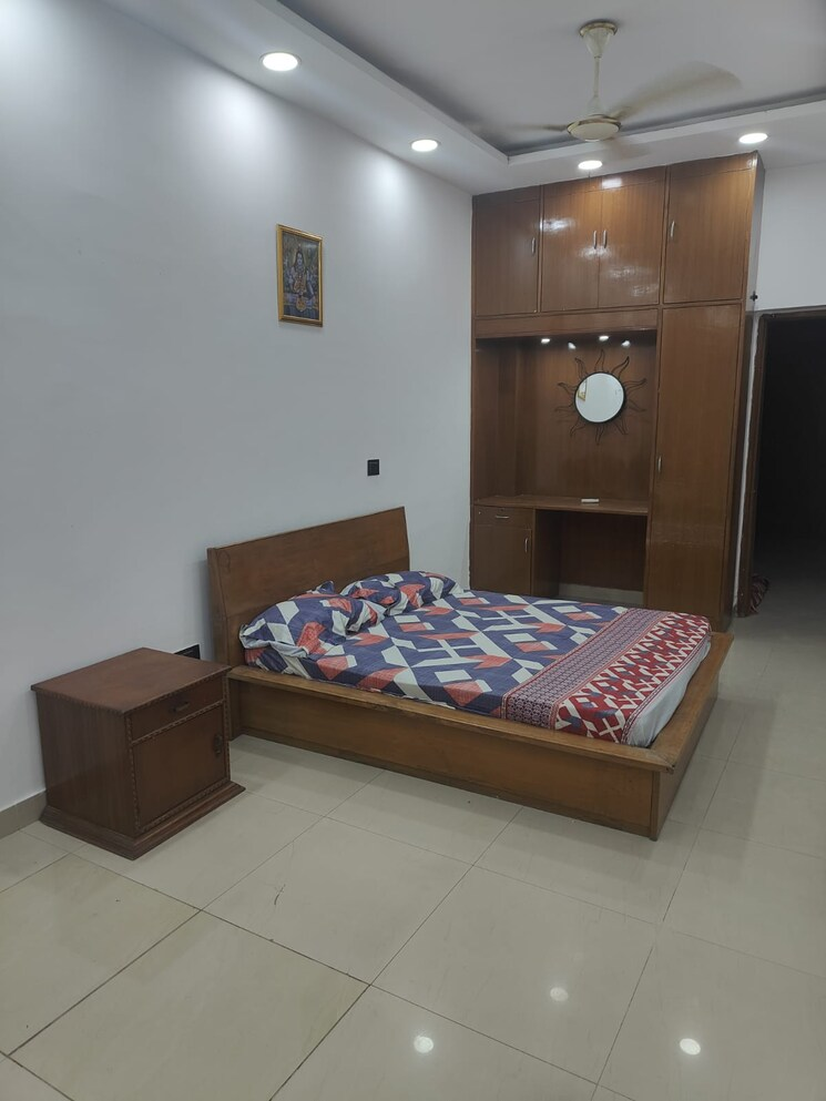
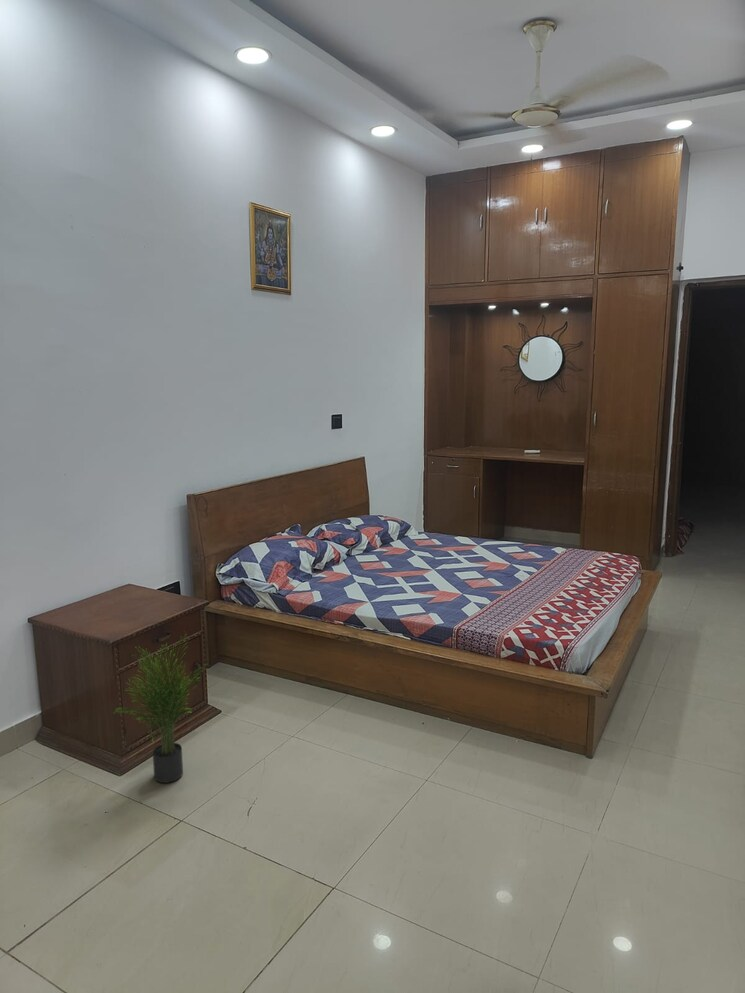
+ potted plant (160, 713)
